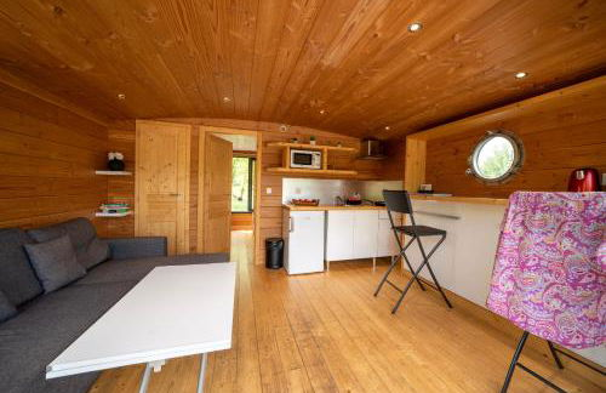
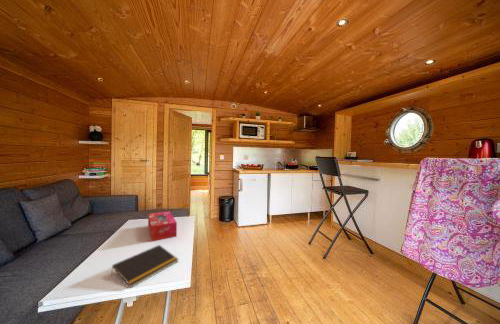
+ tissue box (161, 224)
+ notepad (147, 263)
